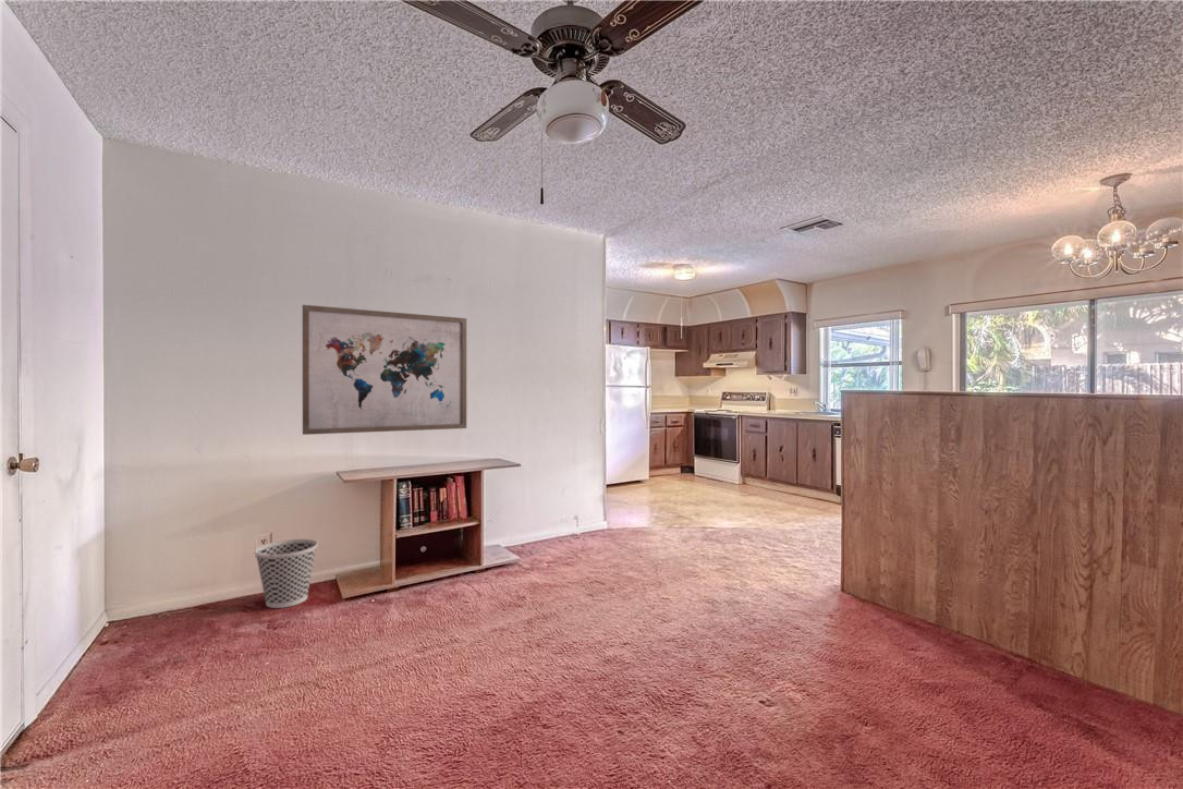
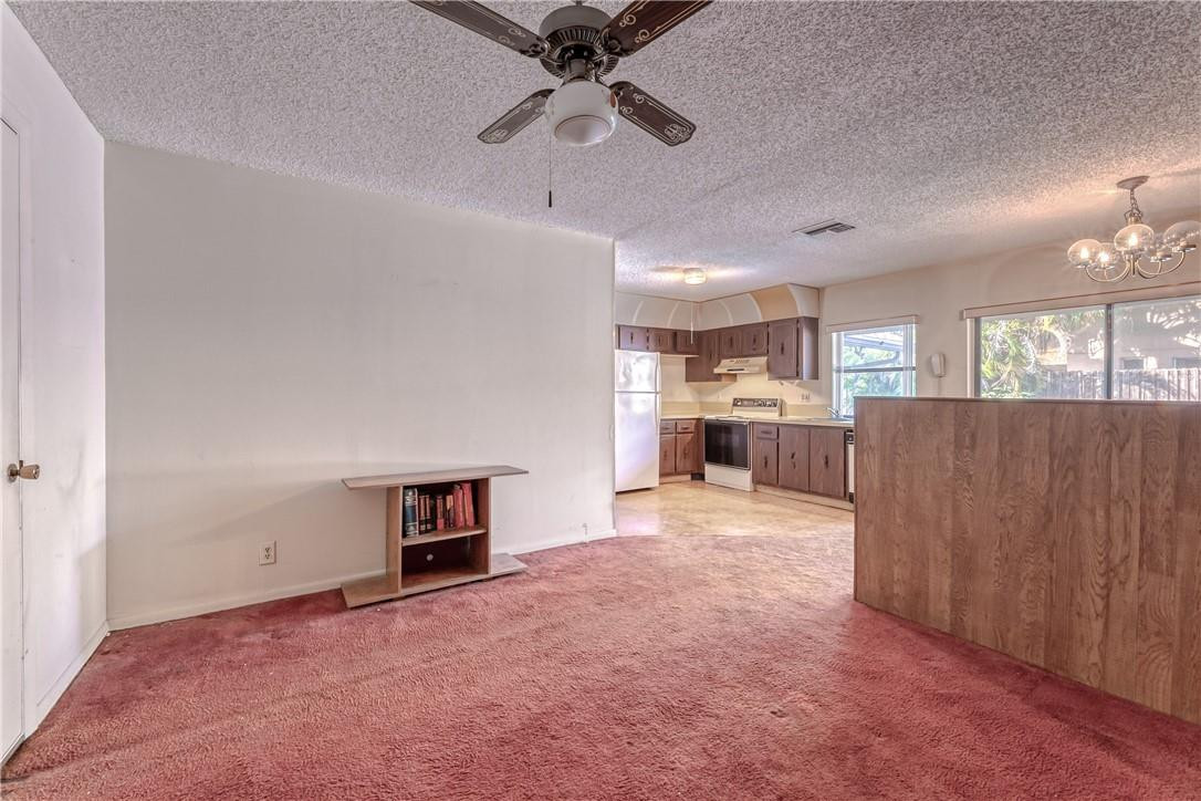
- wastebasket (286, 573)
- wall art (391, 372)
